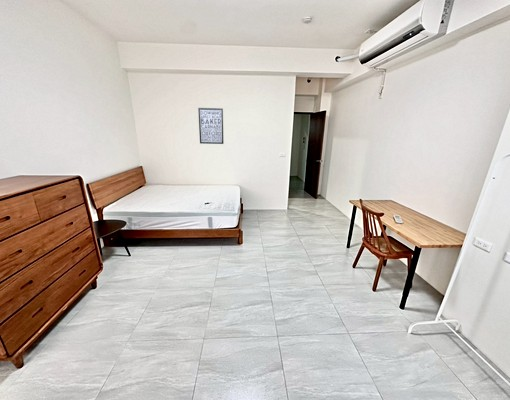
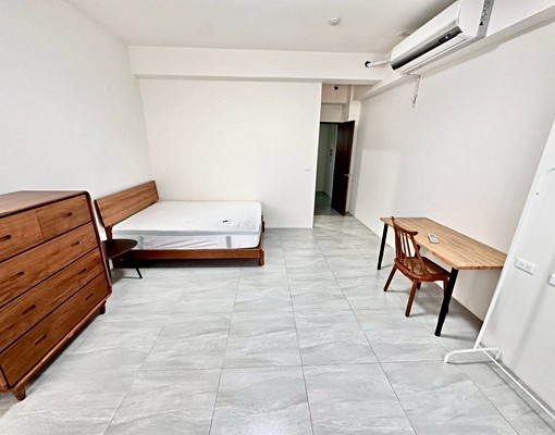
- wall art (211, 126)
